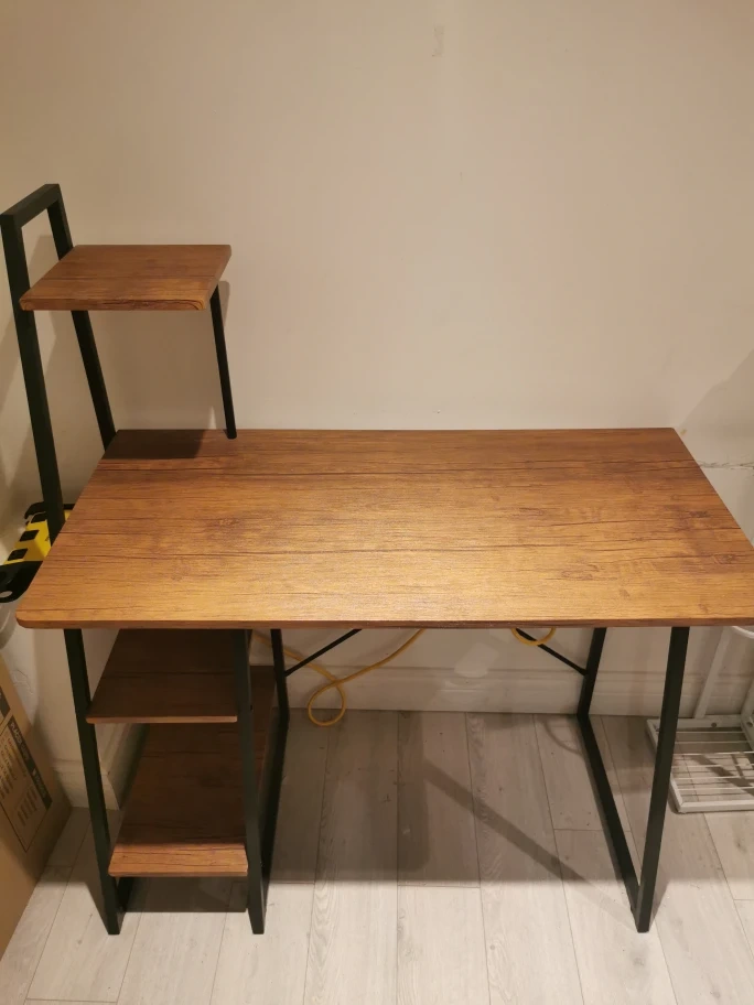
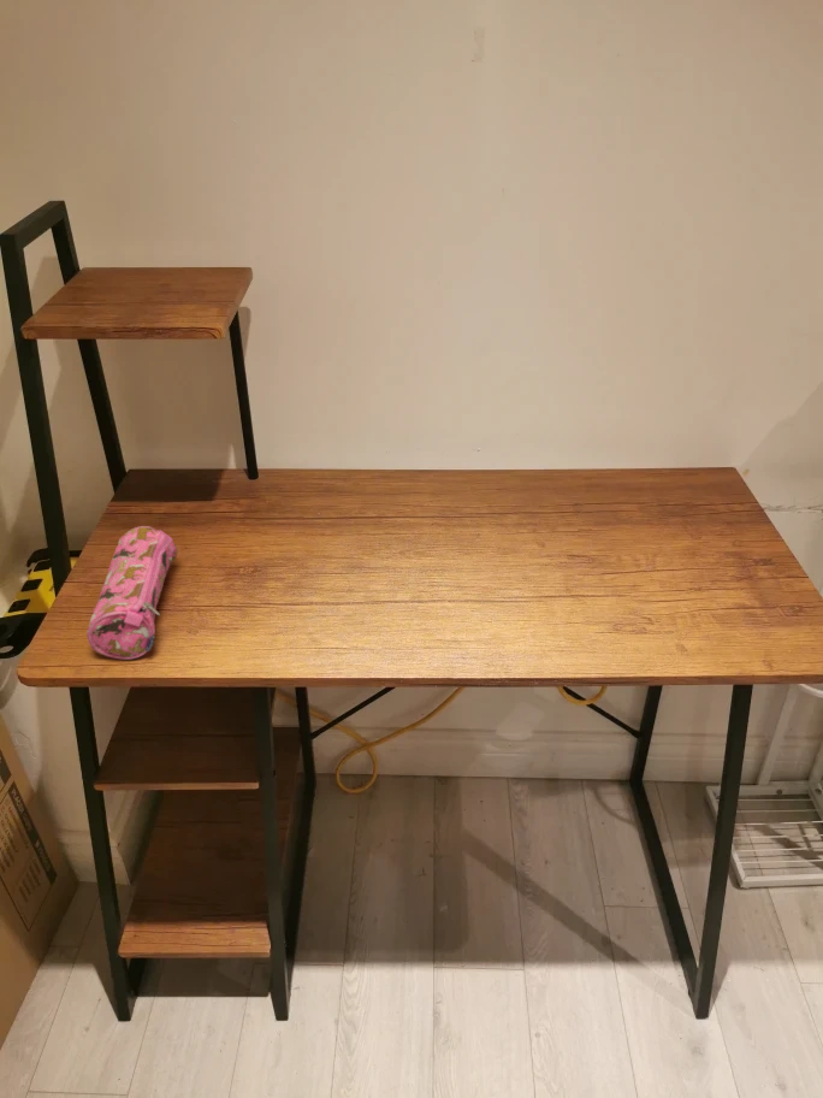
+ pencil case (135, 589)
